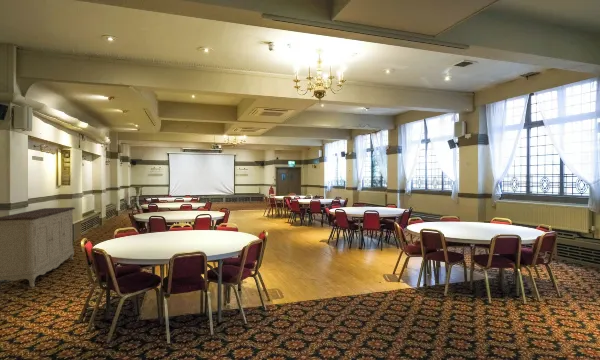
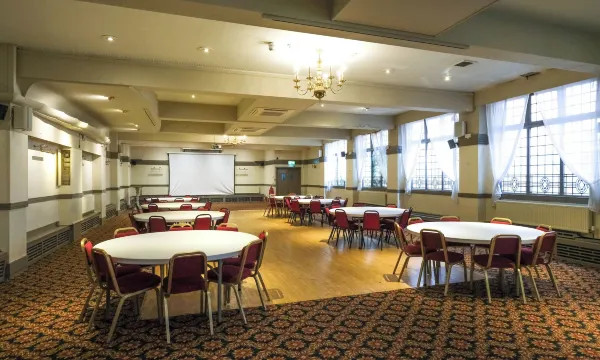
- sideboard (41, 242)
